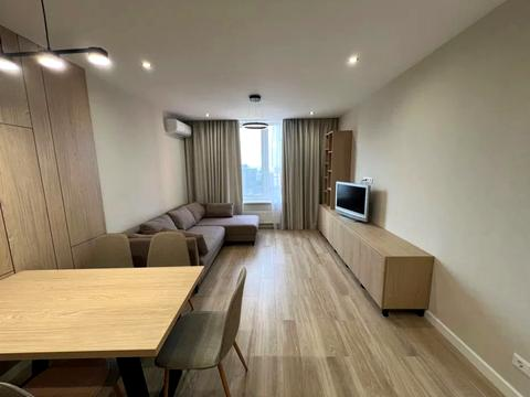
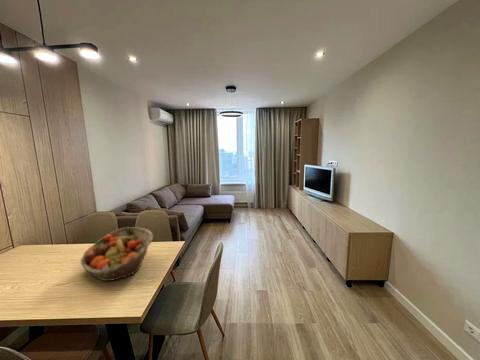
+ fruit basket (119, 251)
